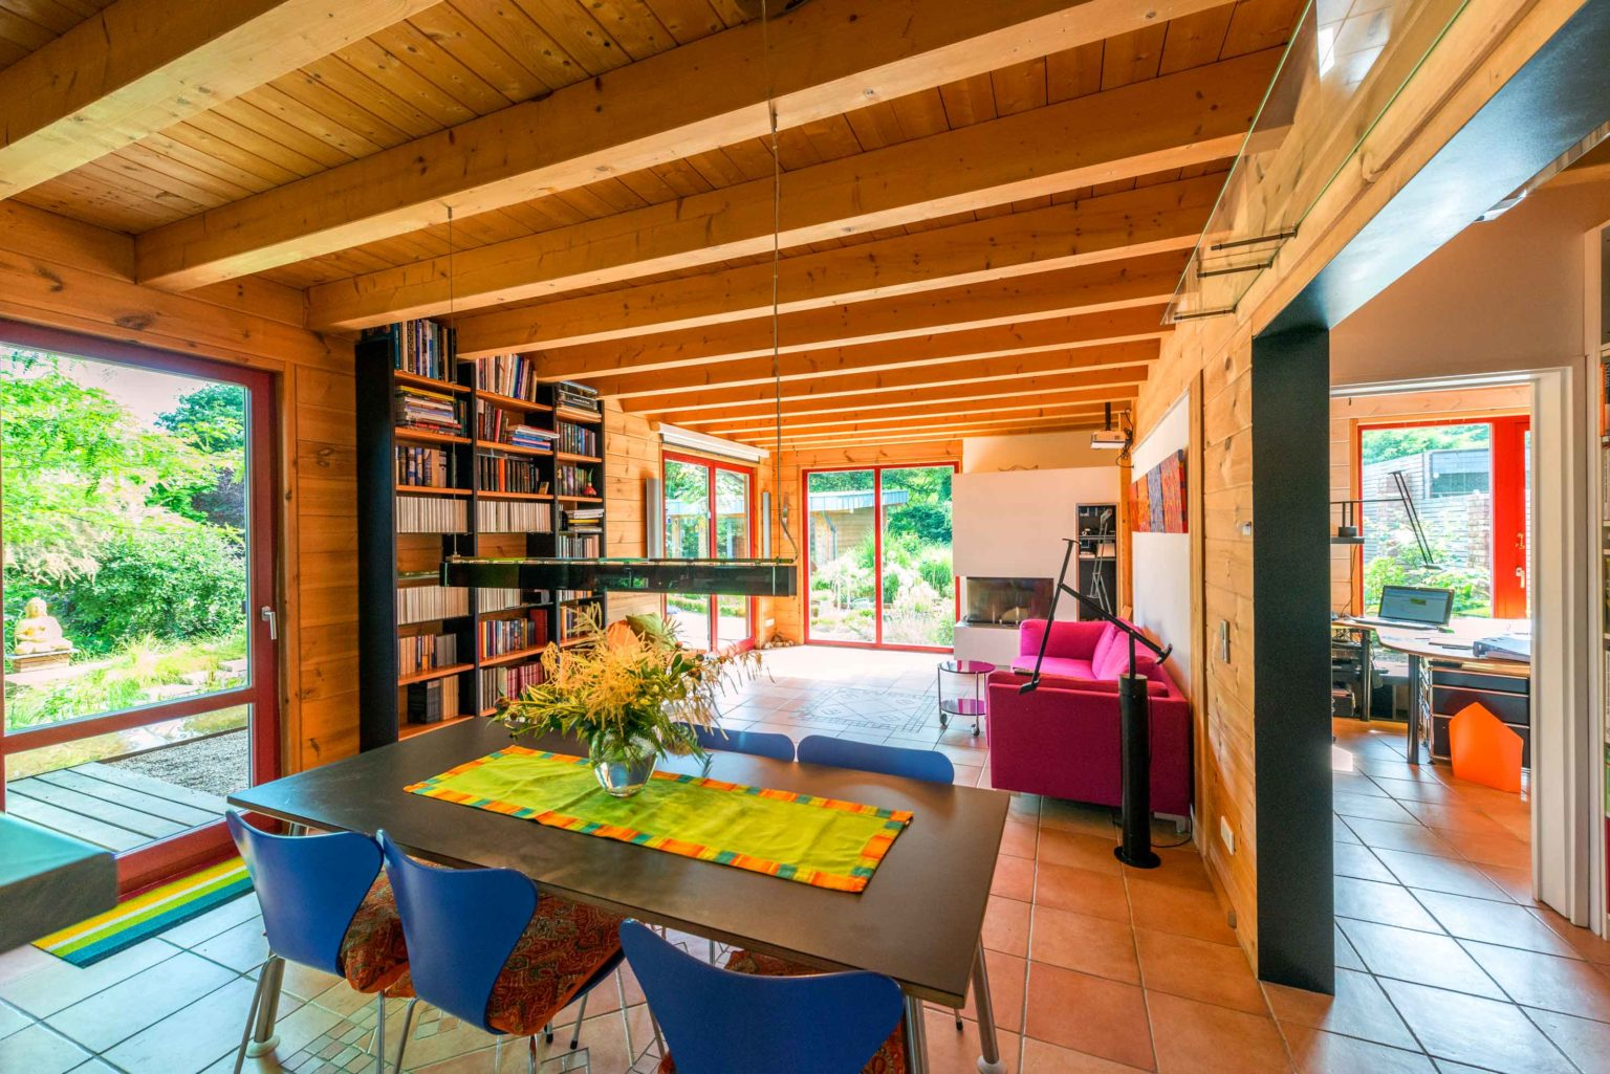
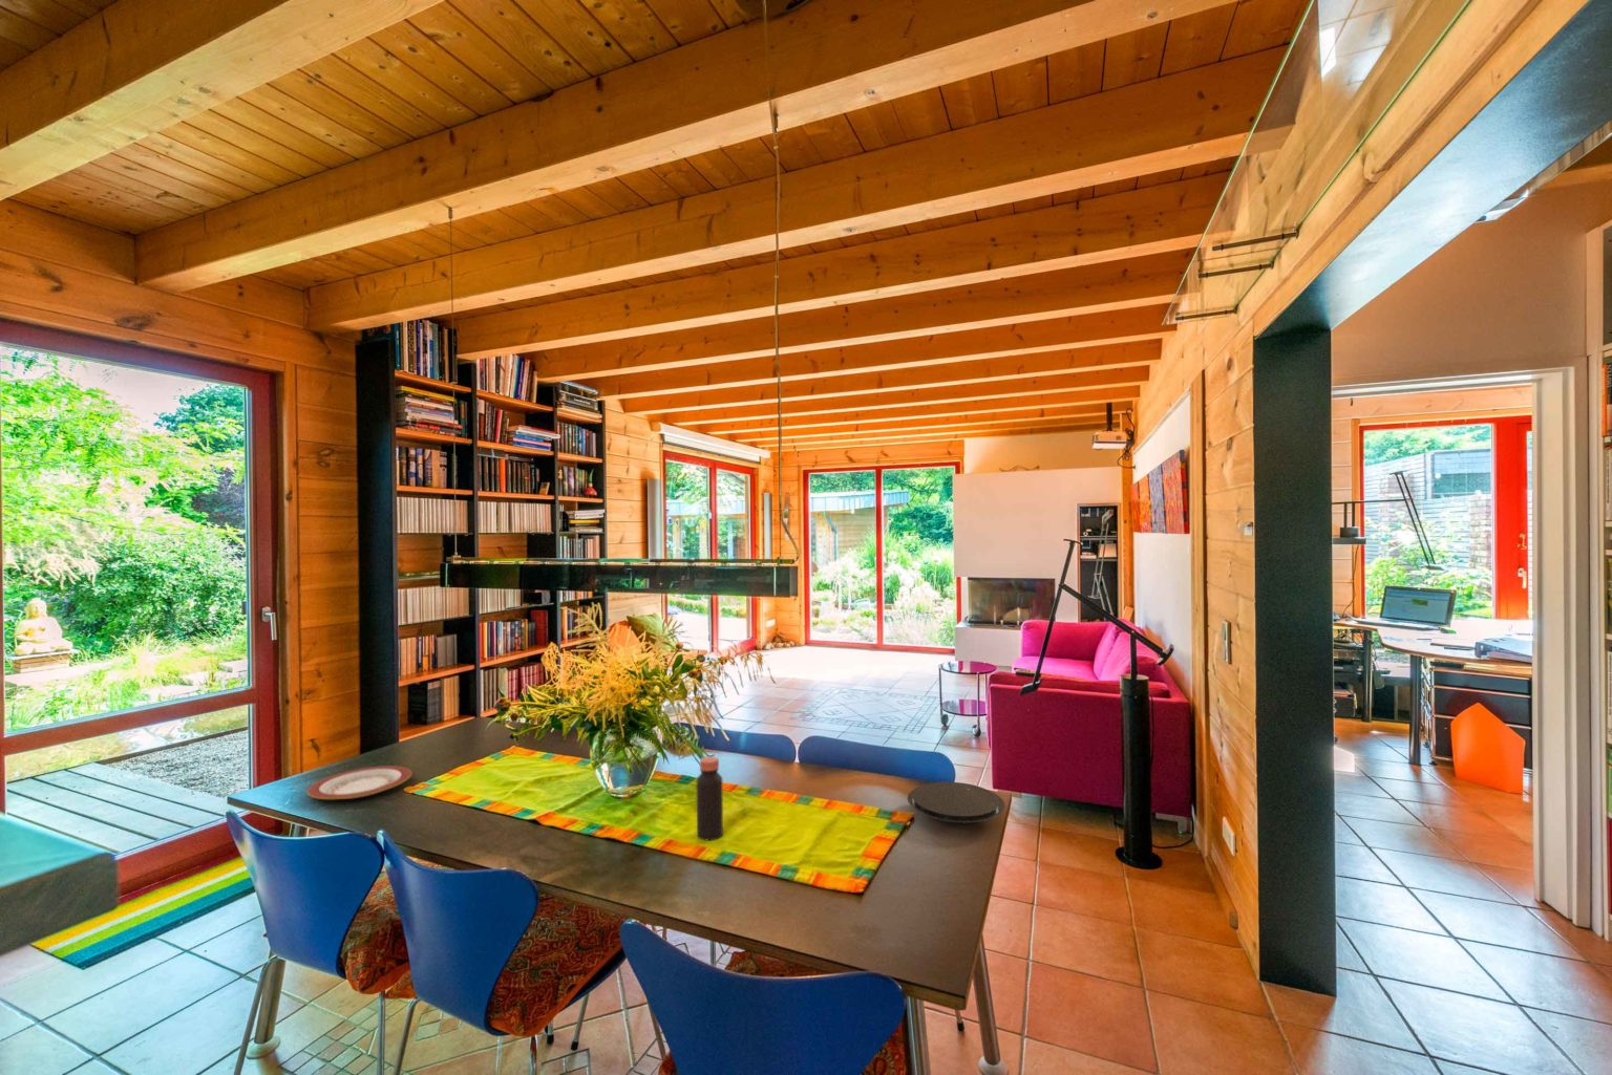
+ plate (955, 806)
+ plate (361, 785)
+ bottle (709, 797)
